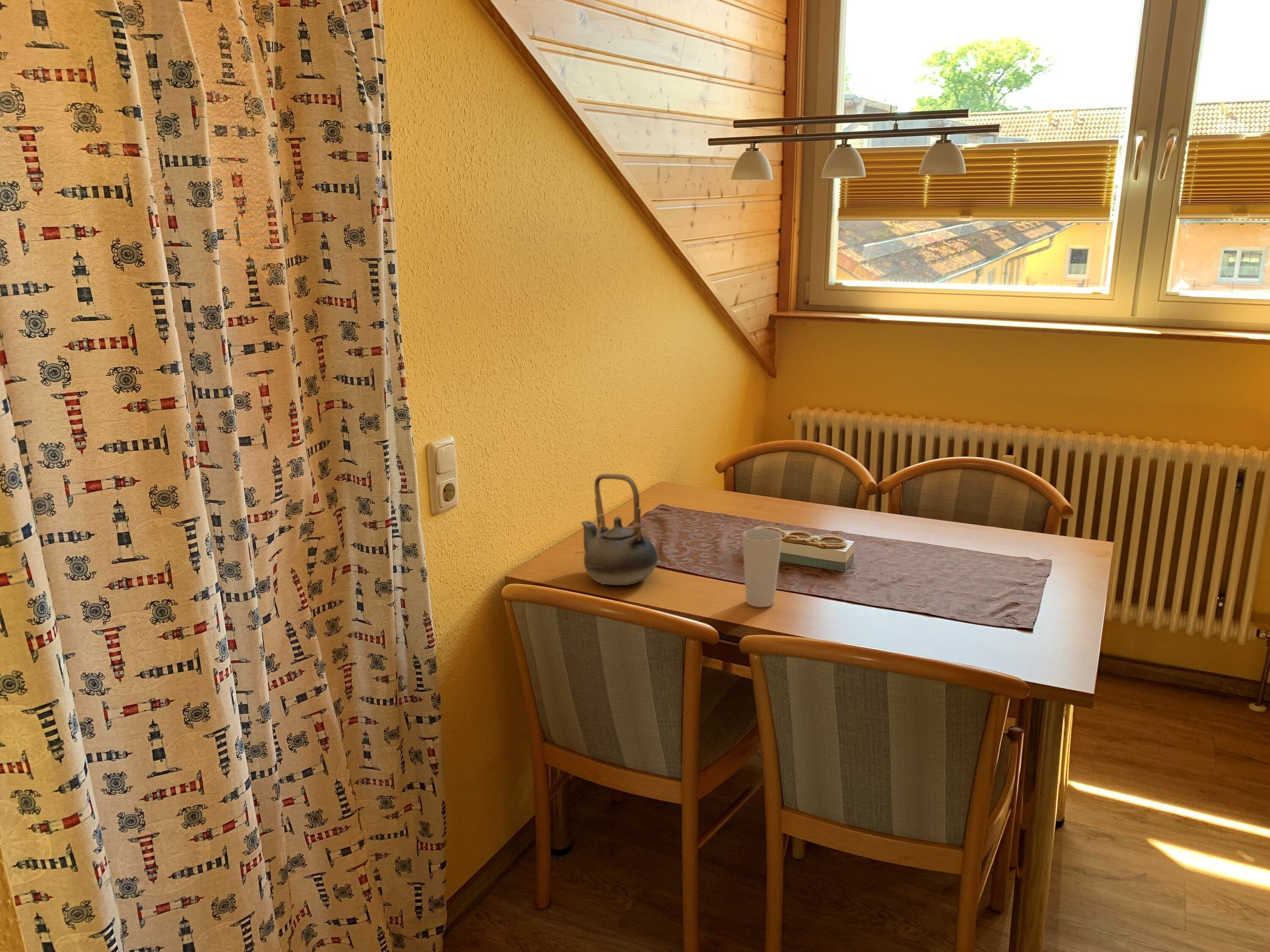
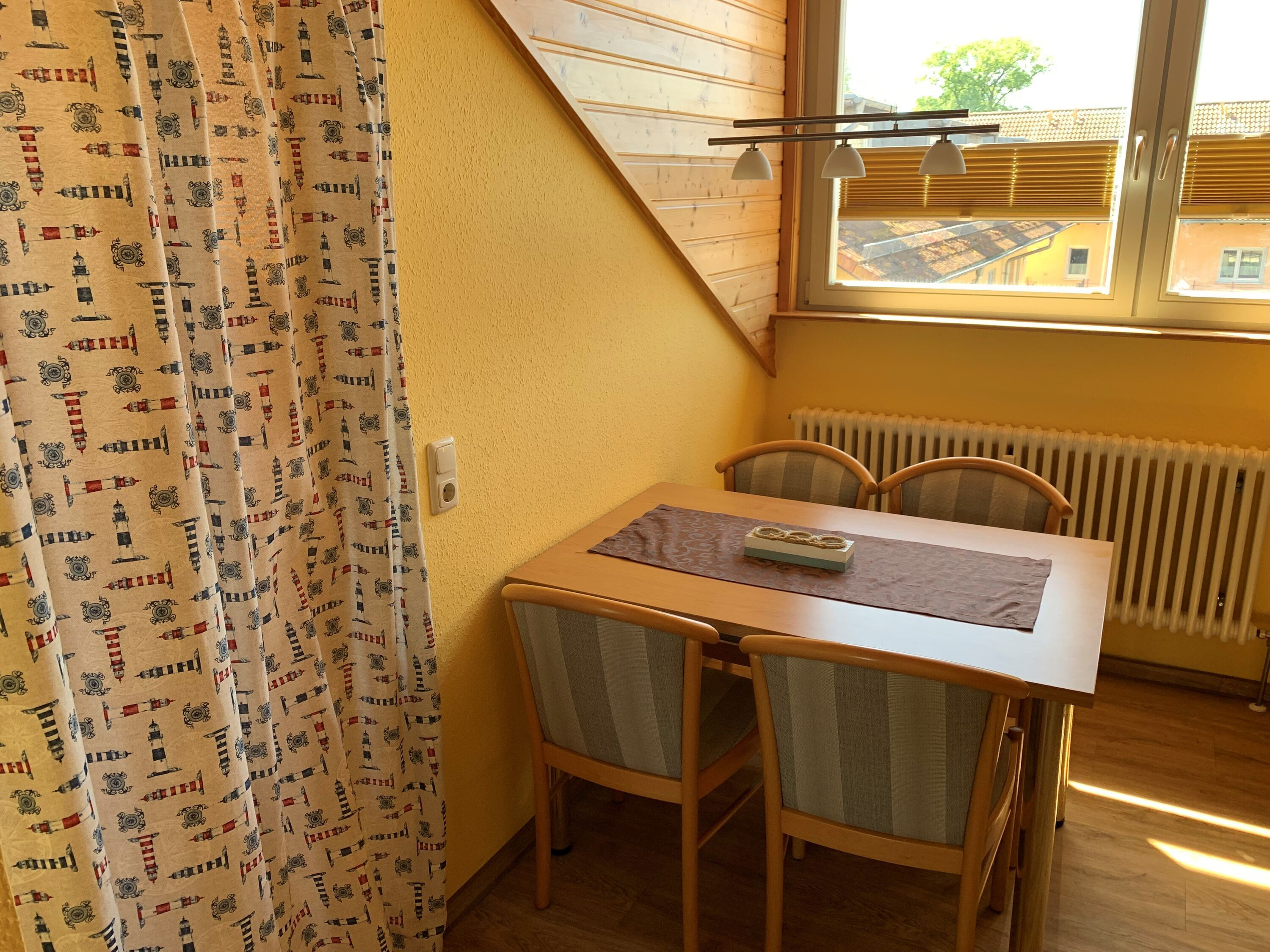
- cup (761, 568)
- teapot (614, 526)
